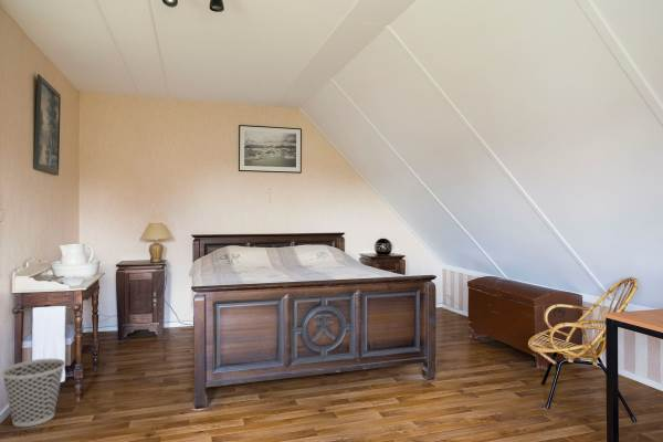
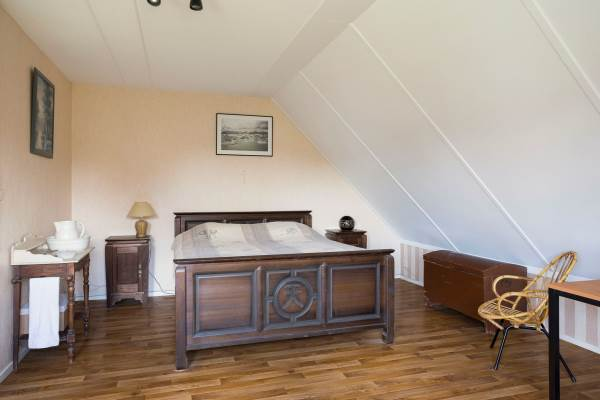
- wastebasket (33, 392)
